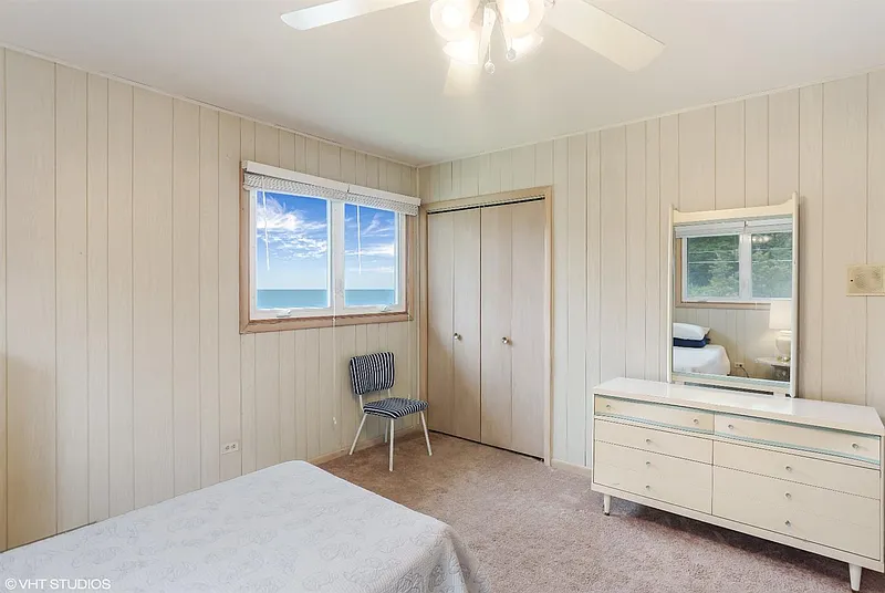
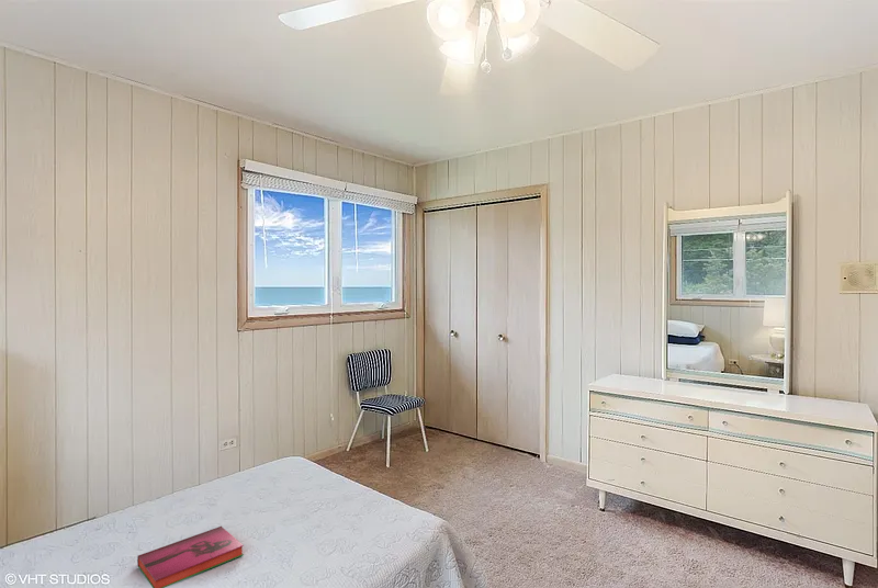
+ hardback book (191, 555)
